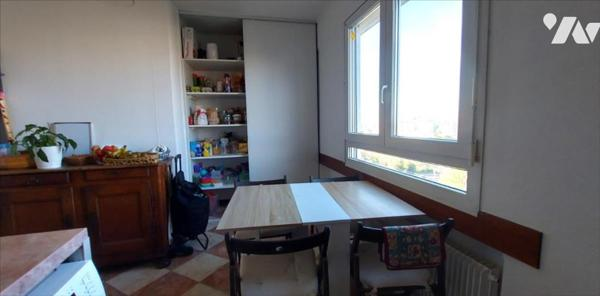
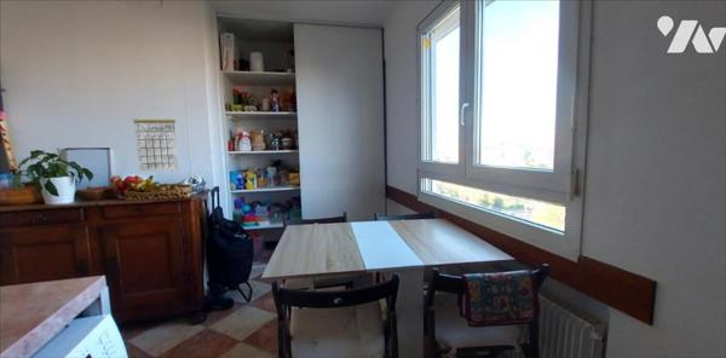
+ calendar (156, 139)
